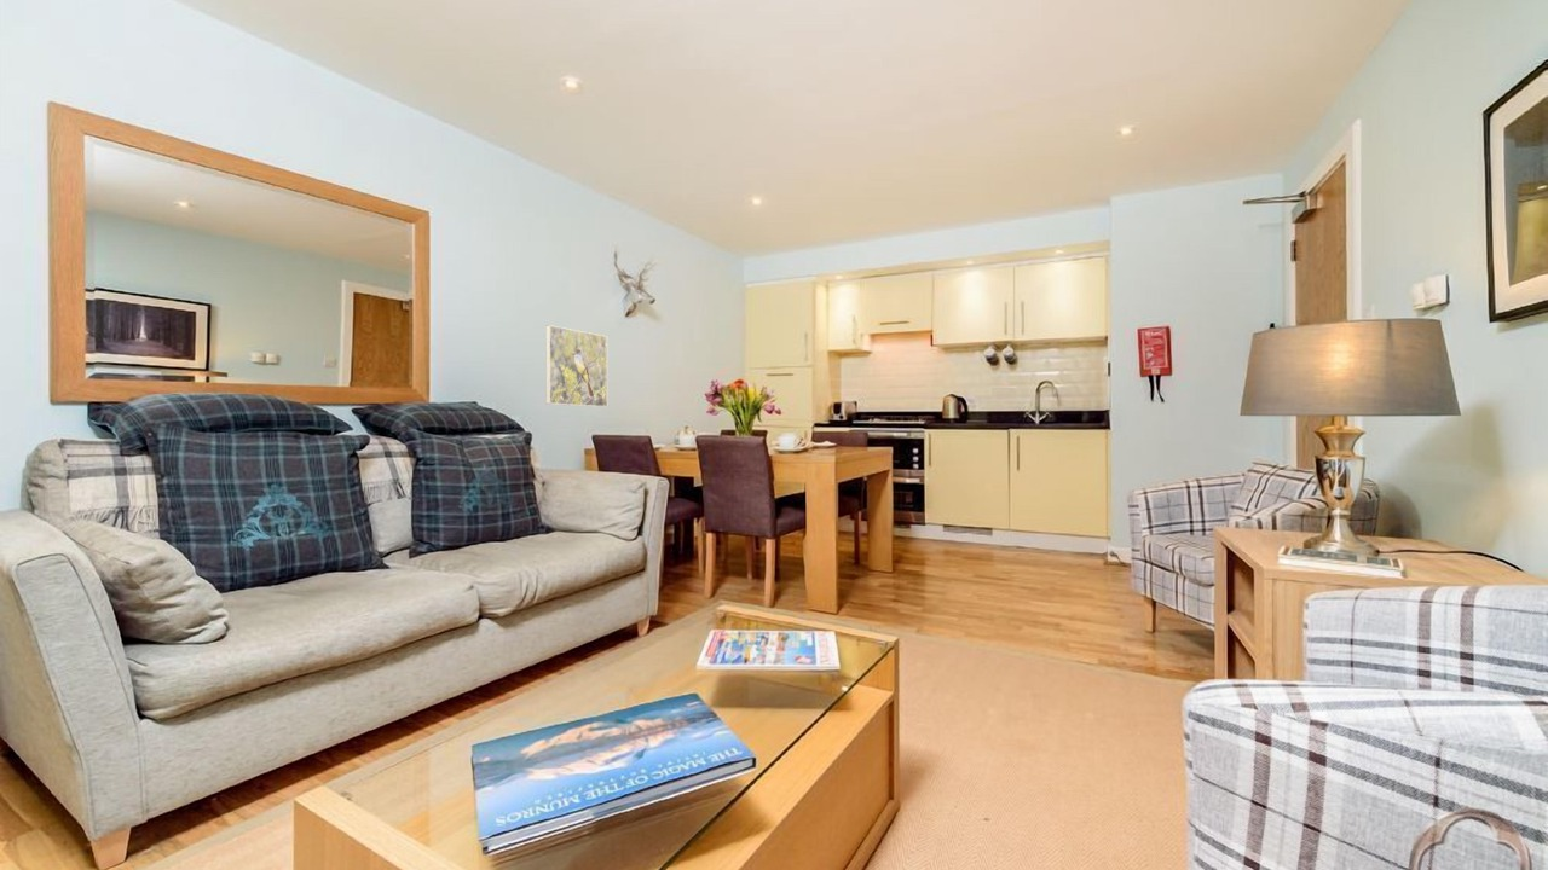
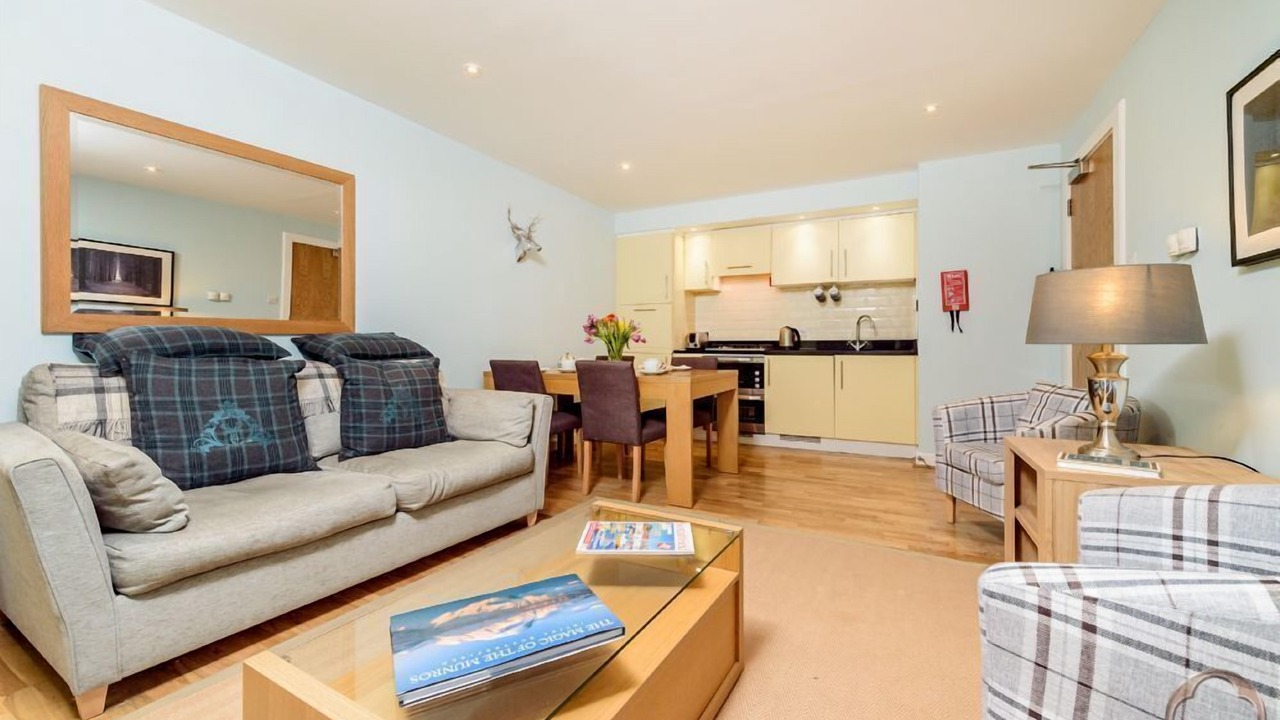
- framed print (578, 367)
